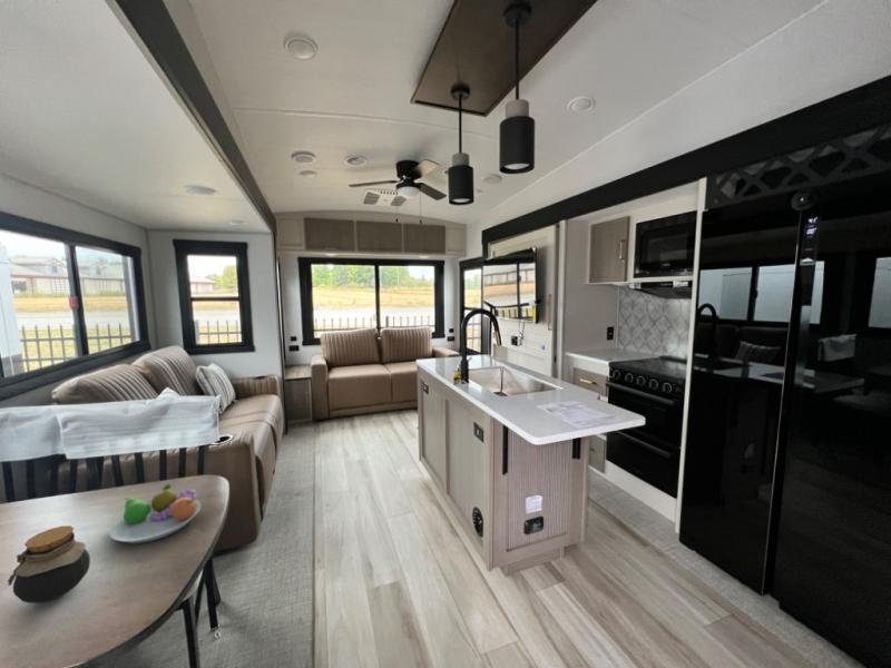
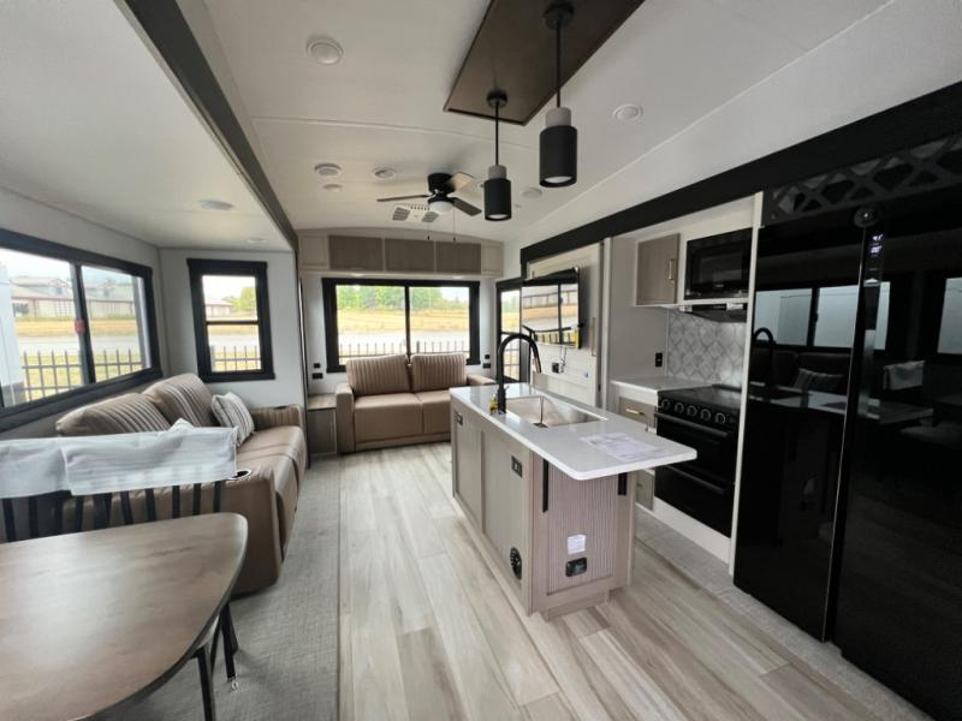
- jar (50, 564)
- fruit bowl (156, 509)
